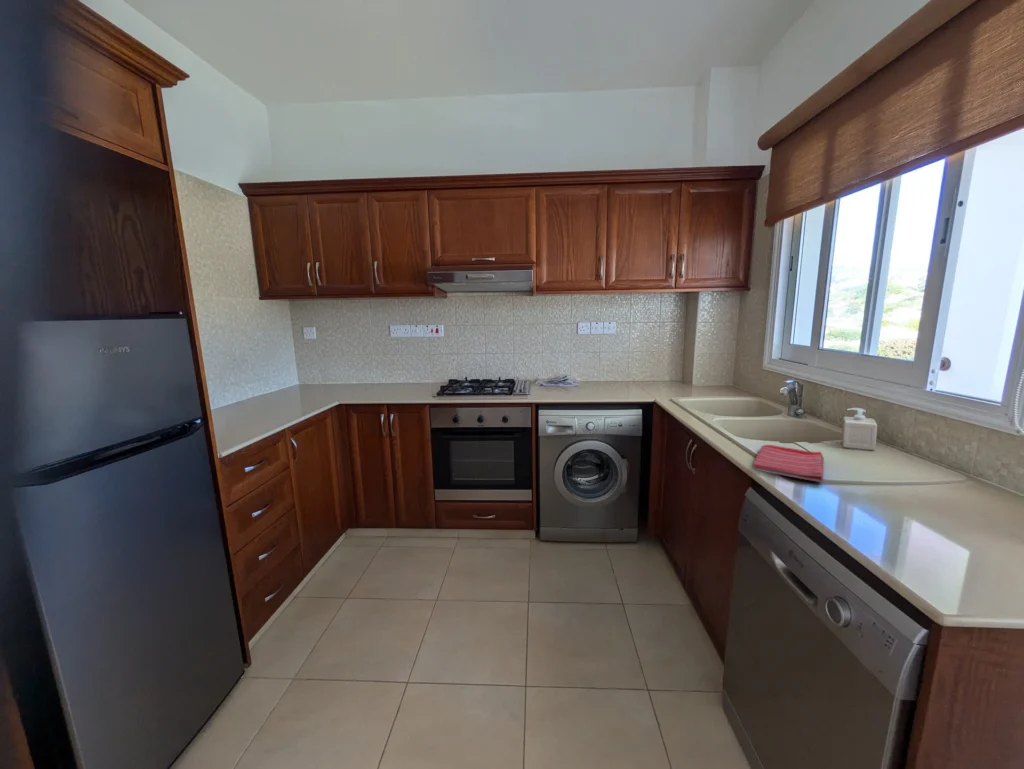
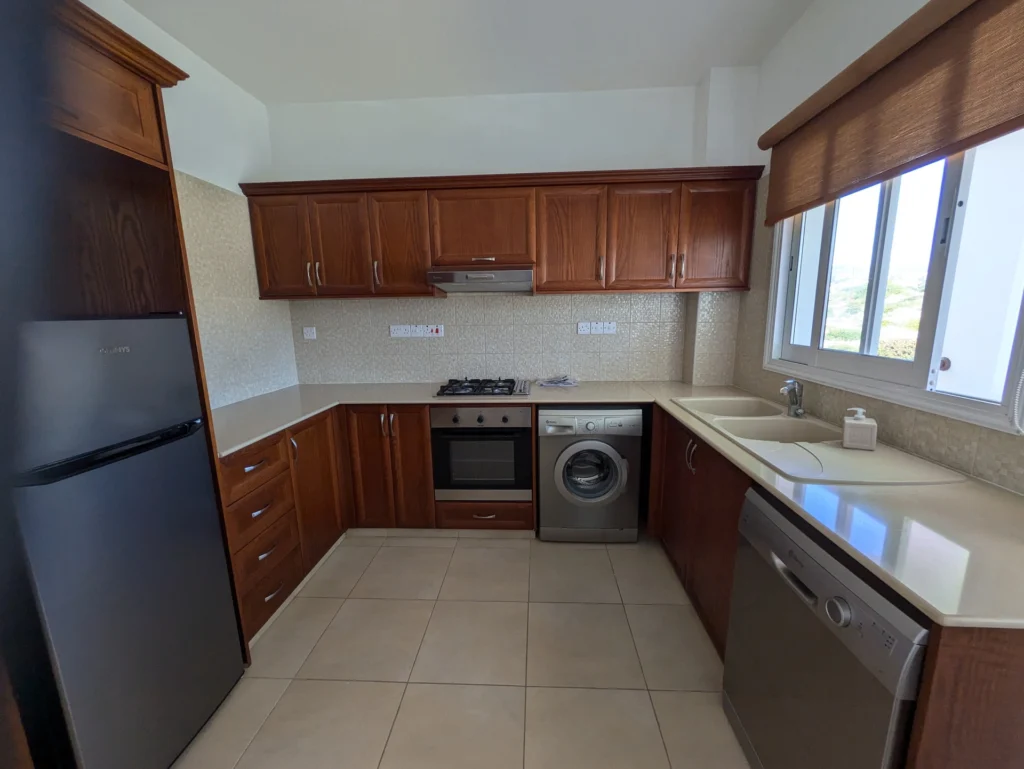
- dish towel (788, 460)
